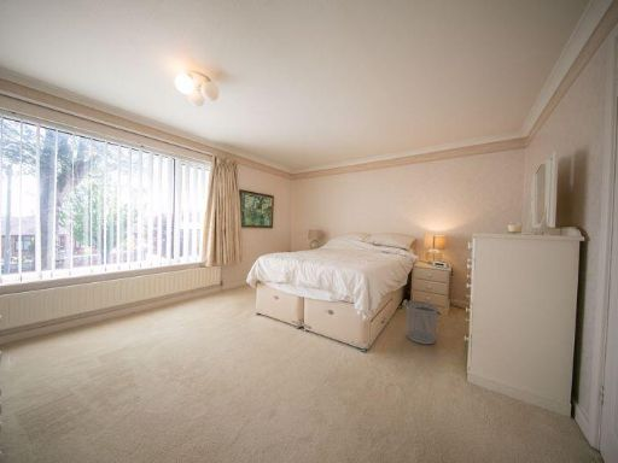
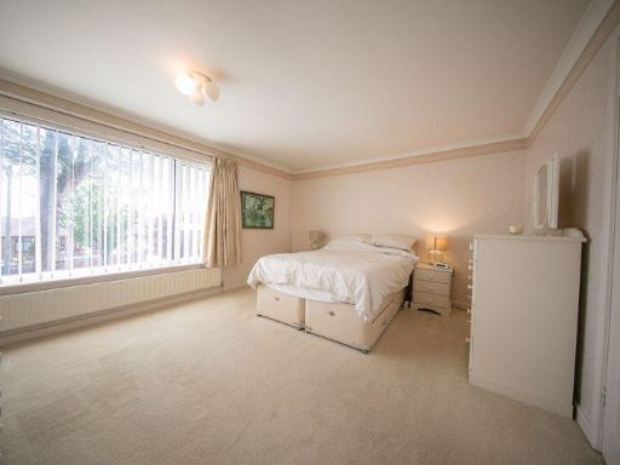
- waste bin (420, 322)
